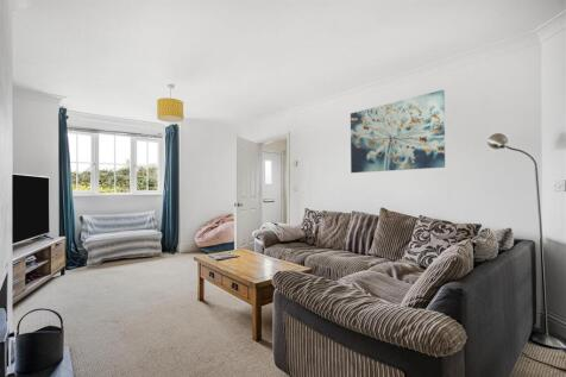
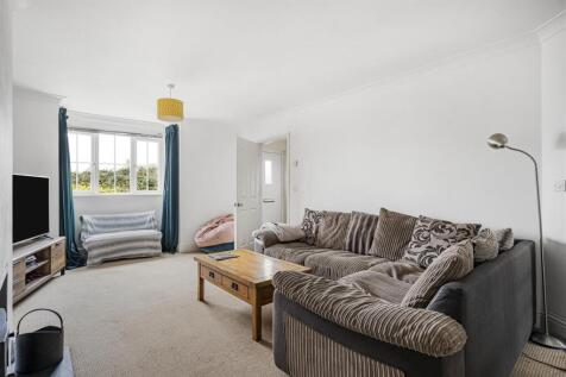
- wall art (391, 137)
